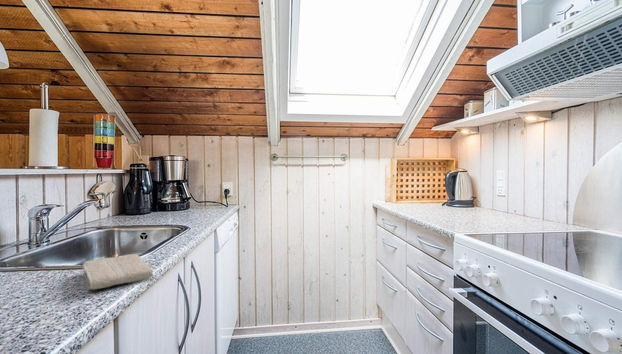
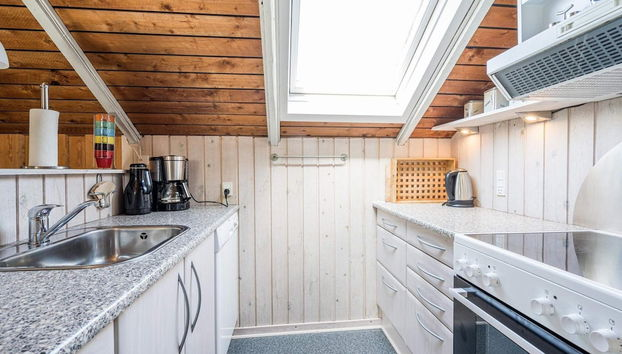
- washcloth (116, 268)
